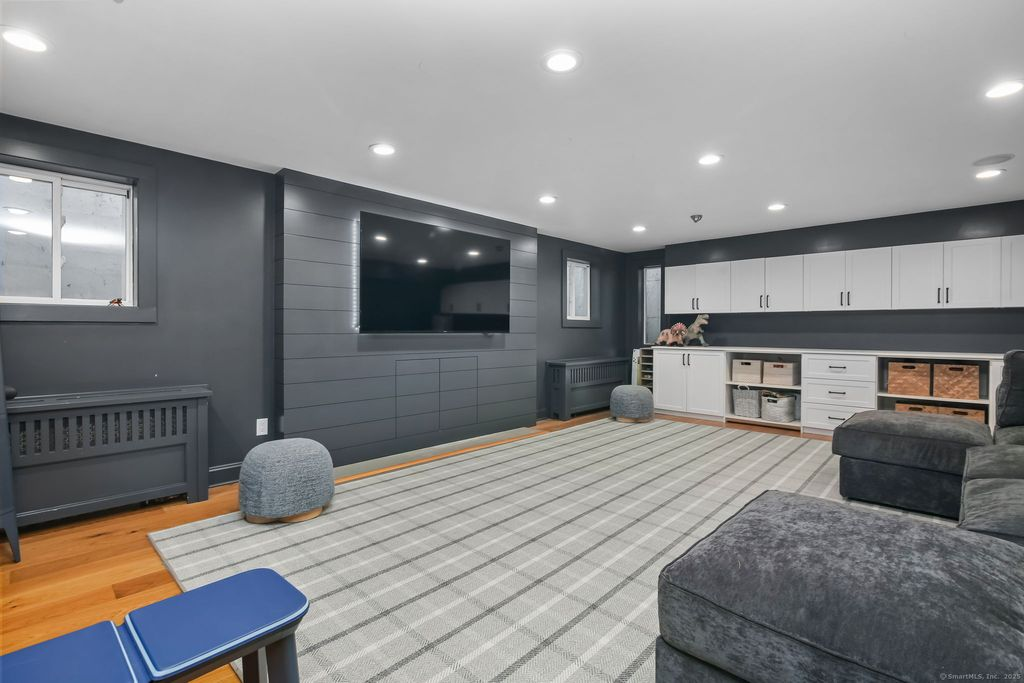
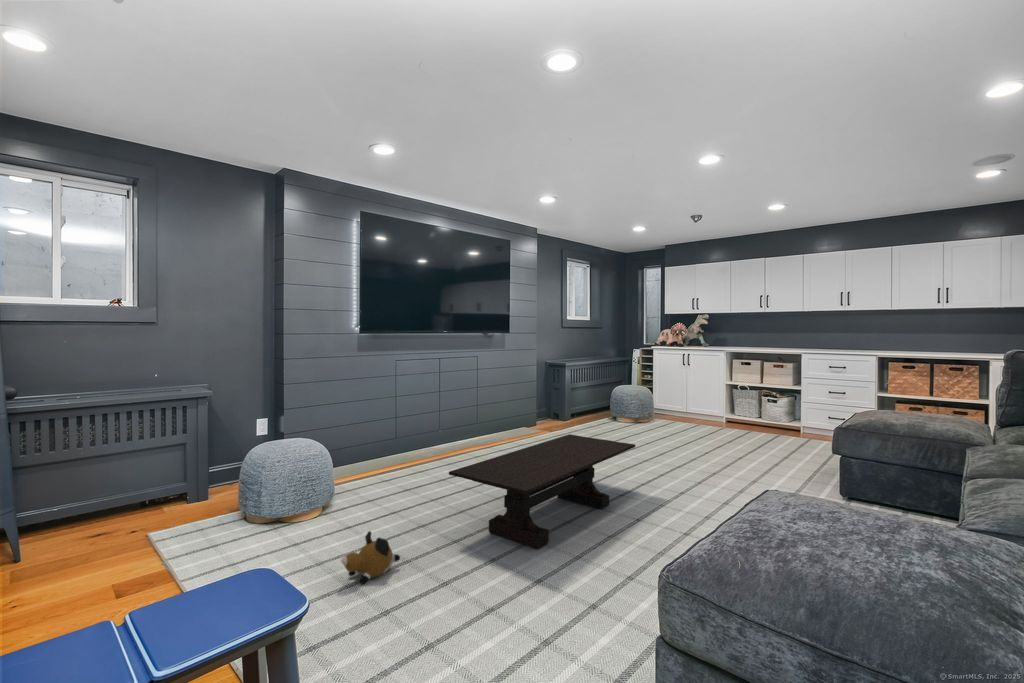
+ coffee table (552, 487)
+ plush toy (368, 555)
